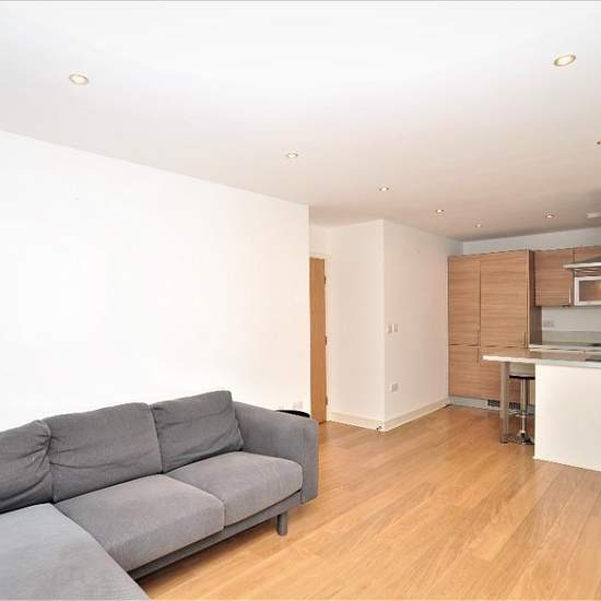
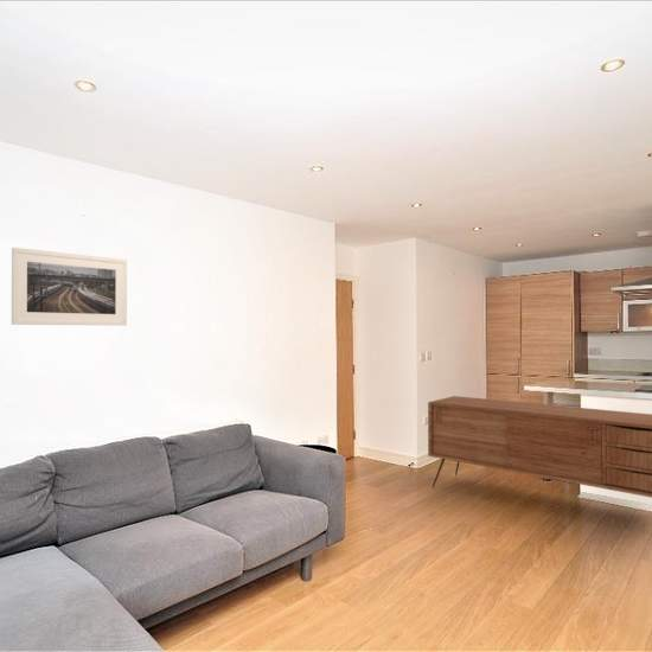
+ sideboard (543, 455)
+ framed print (73, 289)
